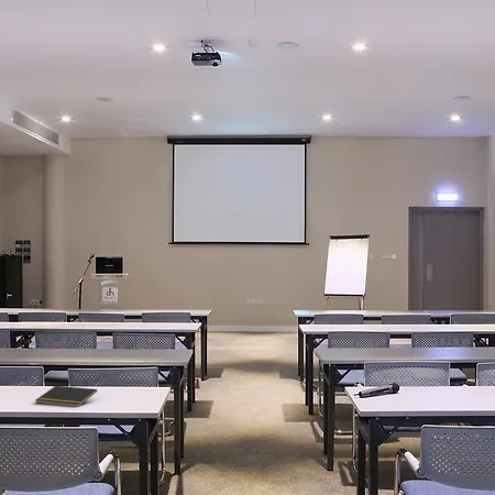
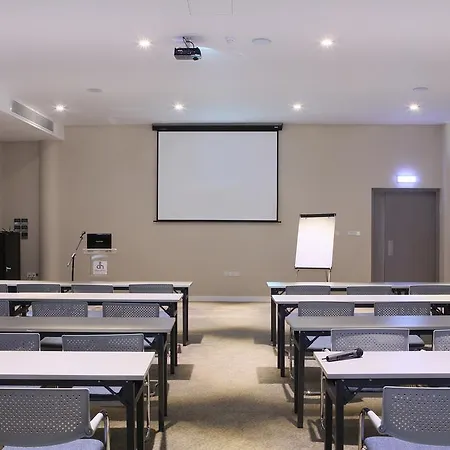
- notepad (66, 395)
